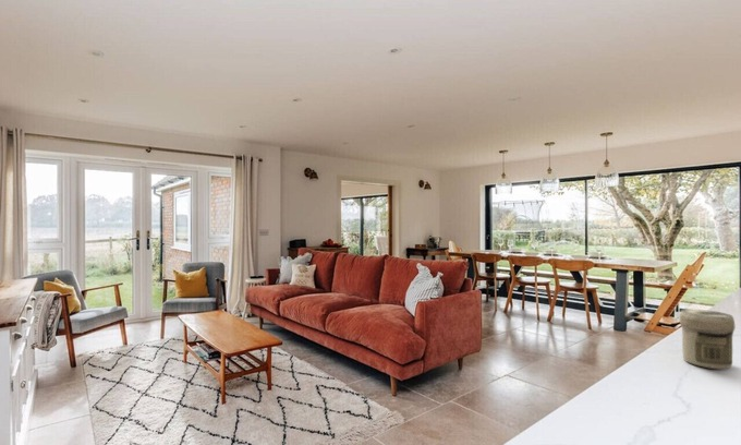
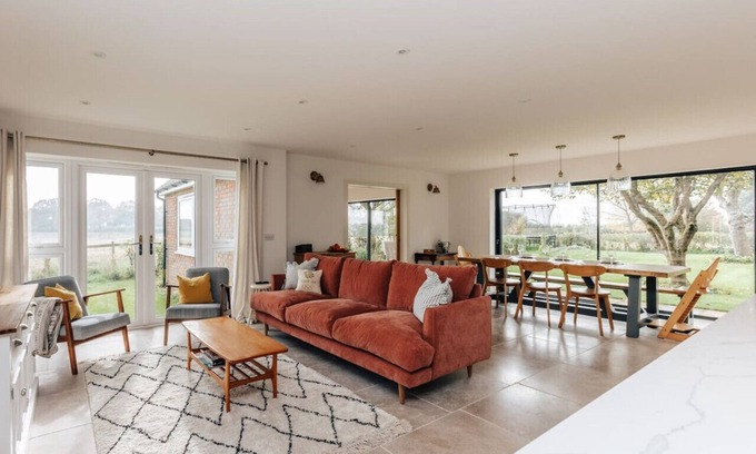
- jar (706, 337)
